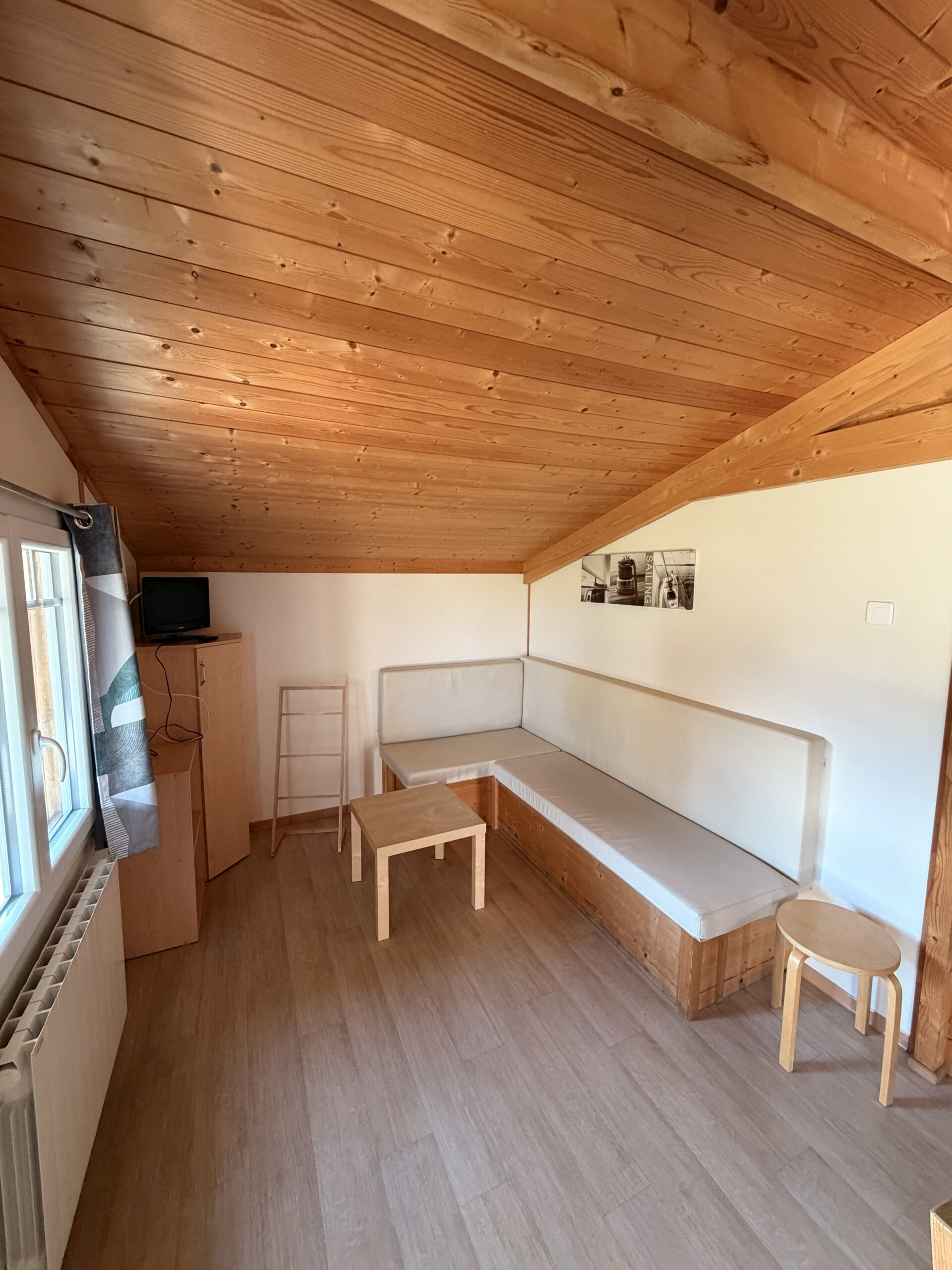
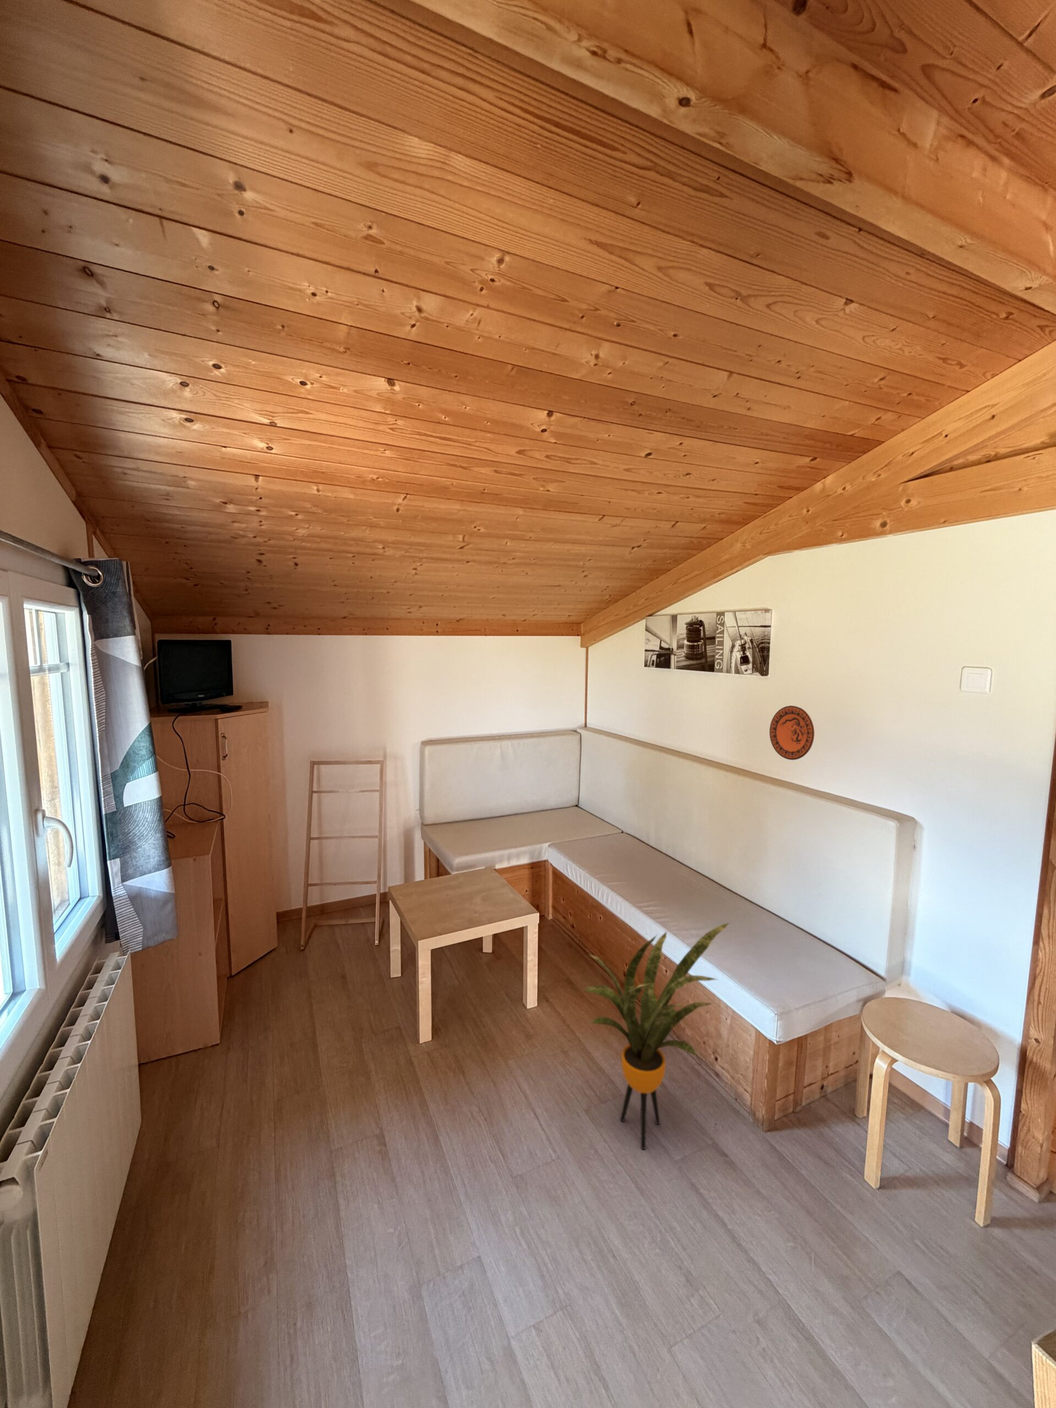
+ decorative plate (792, 733)
+ house plant (657, 1039)
